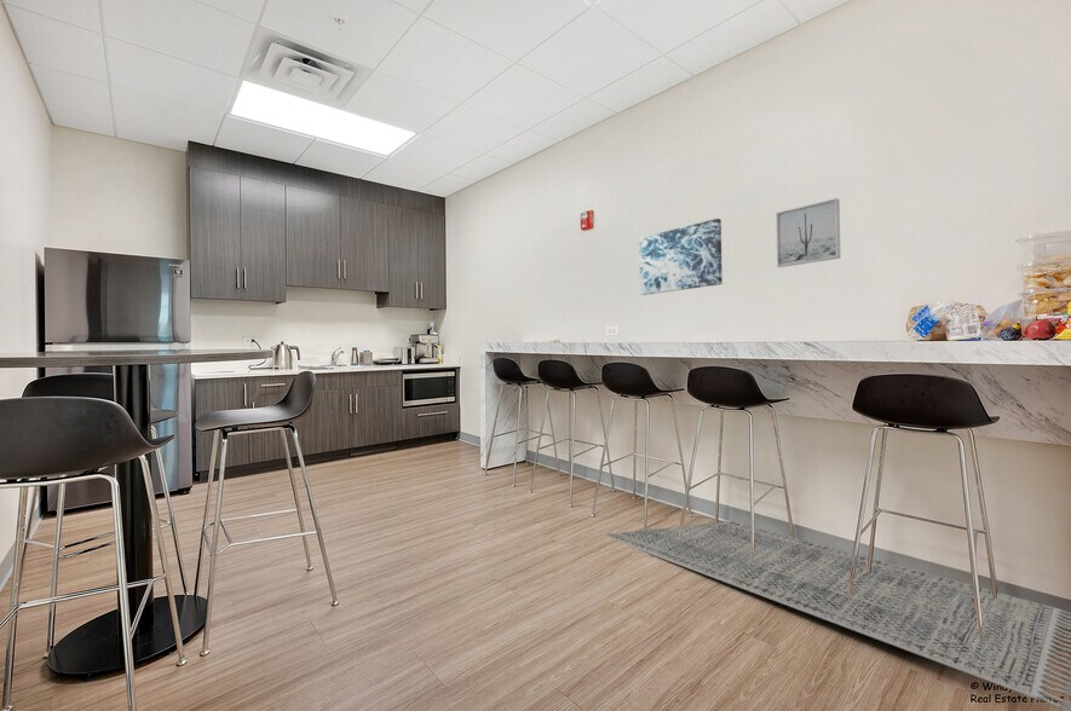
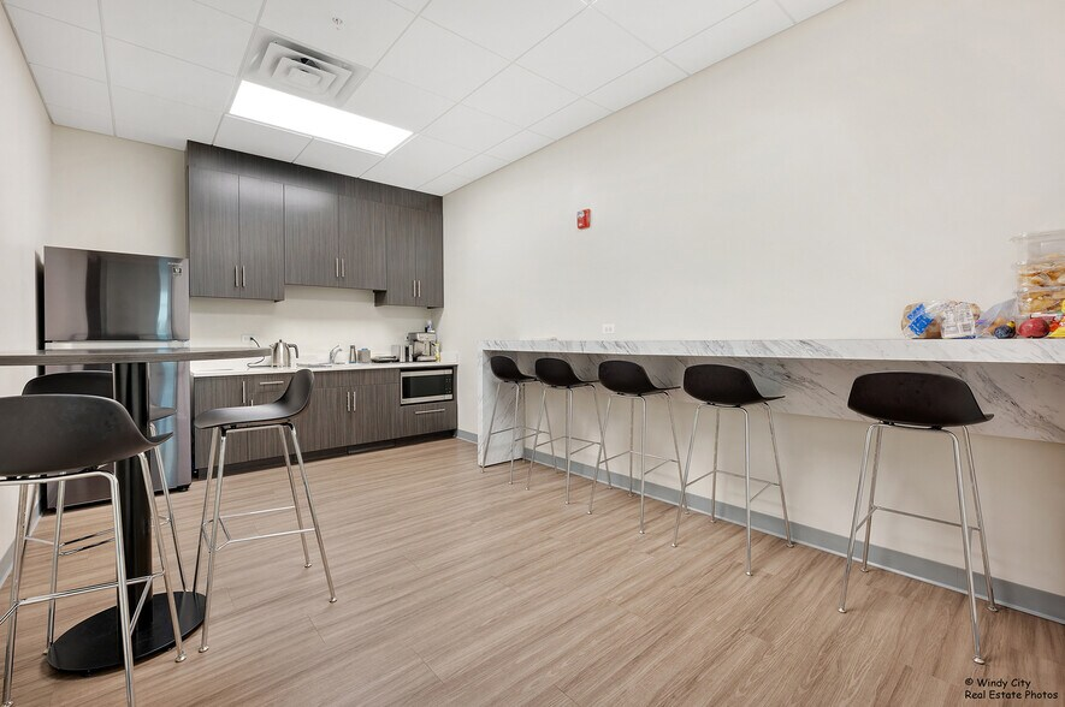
- wall art (806, 233)
- wall art (678, 259)
- rug (733, 548)
